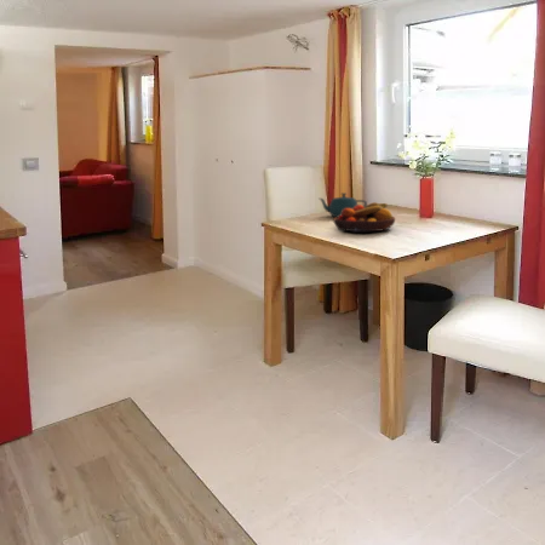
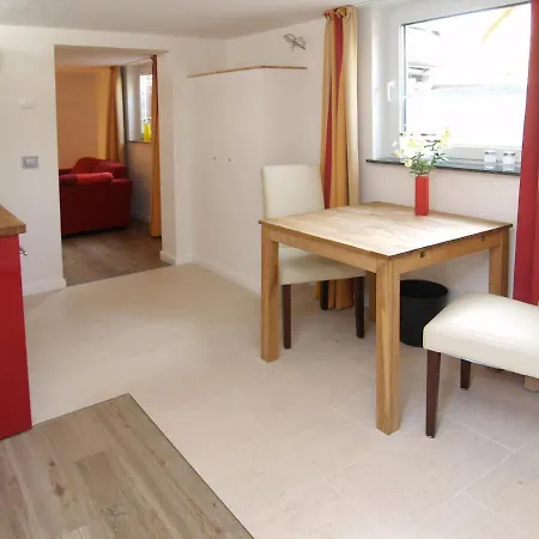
- teapot (342, 205)
- fruit bowl (363, 214)
